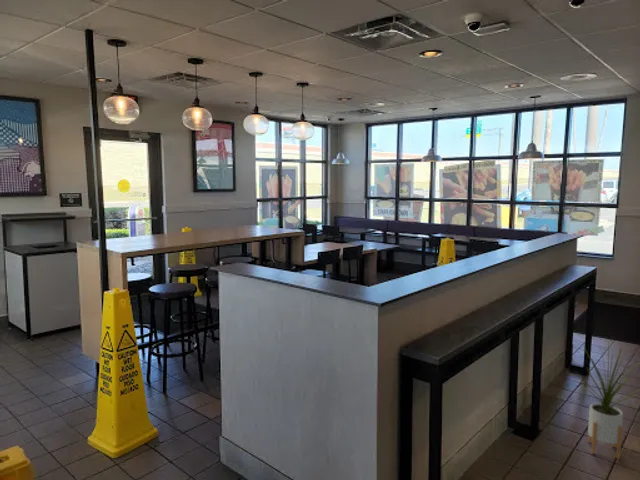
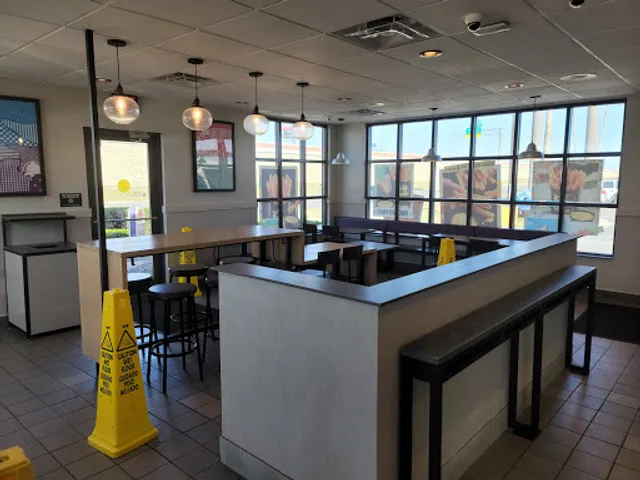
- house plant (606, 396)
